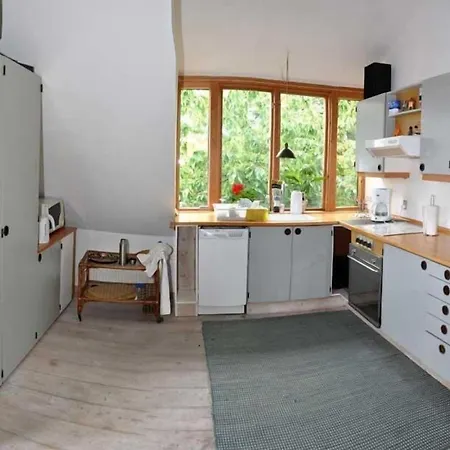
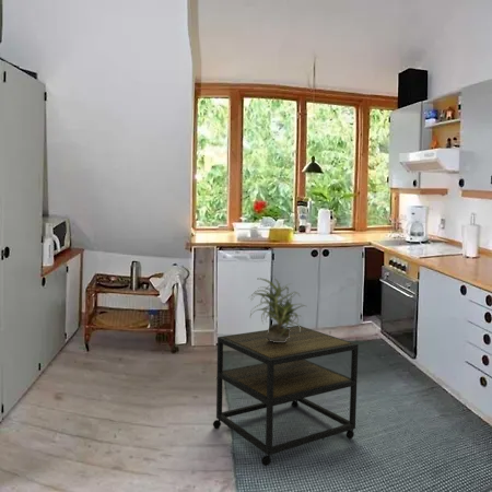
+ side table (283, 386)
+ potted plant (274, 307)
